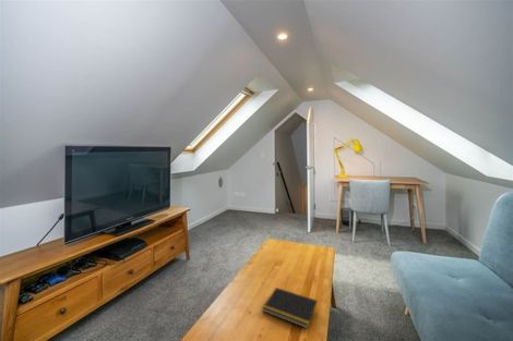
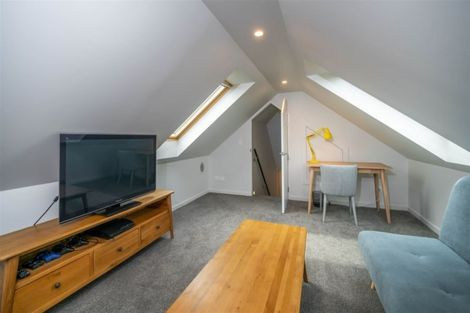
- notepad (289, 305)
